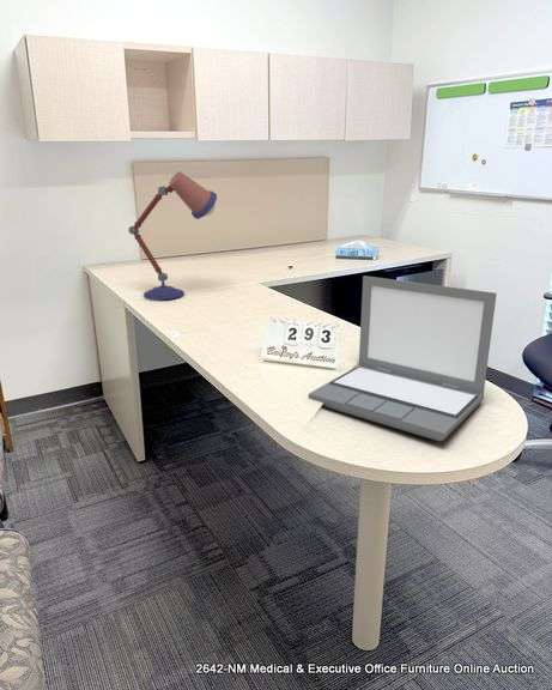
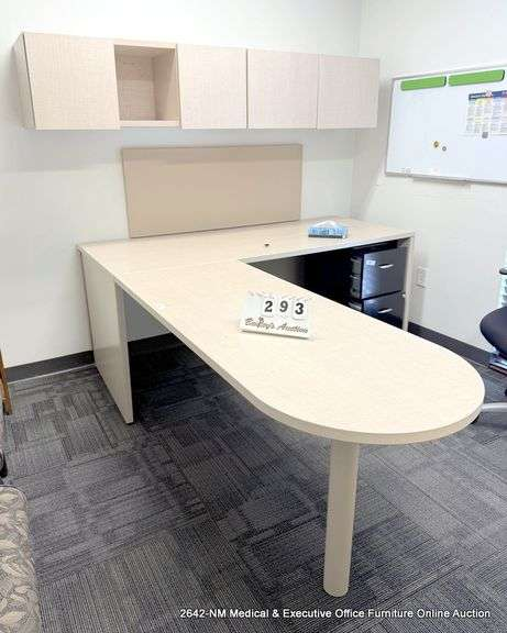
- laptop (399, 350)
- desk lamp (150, 252)
